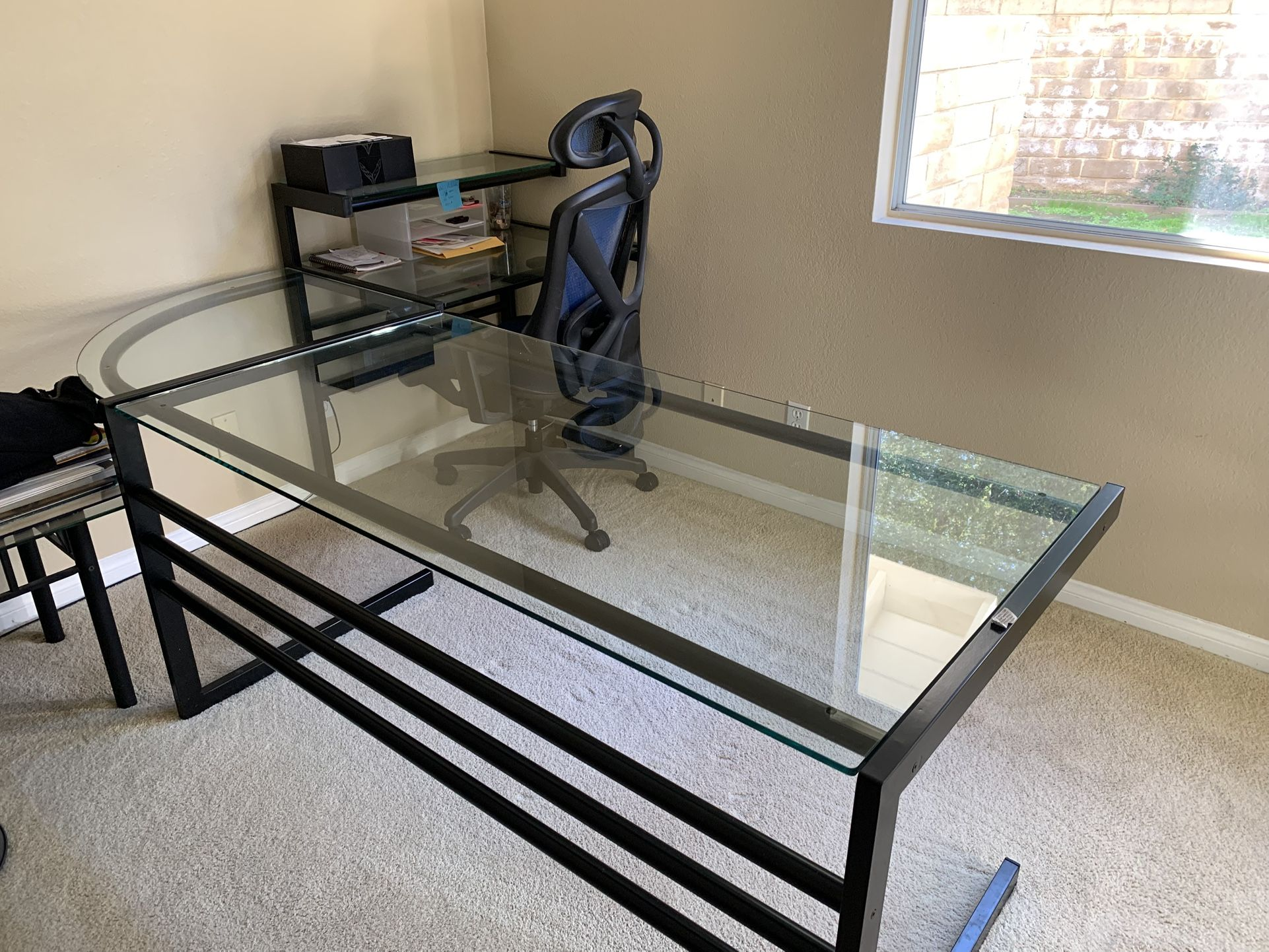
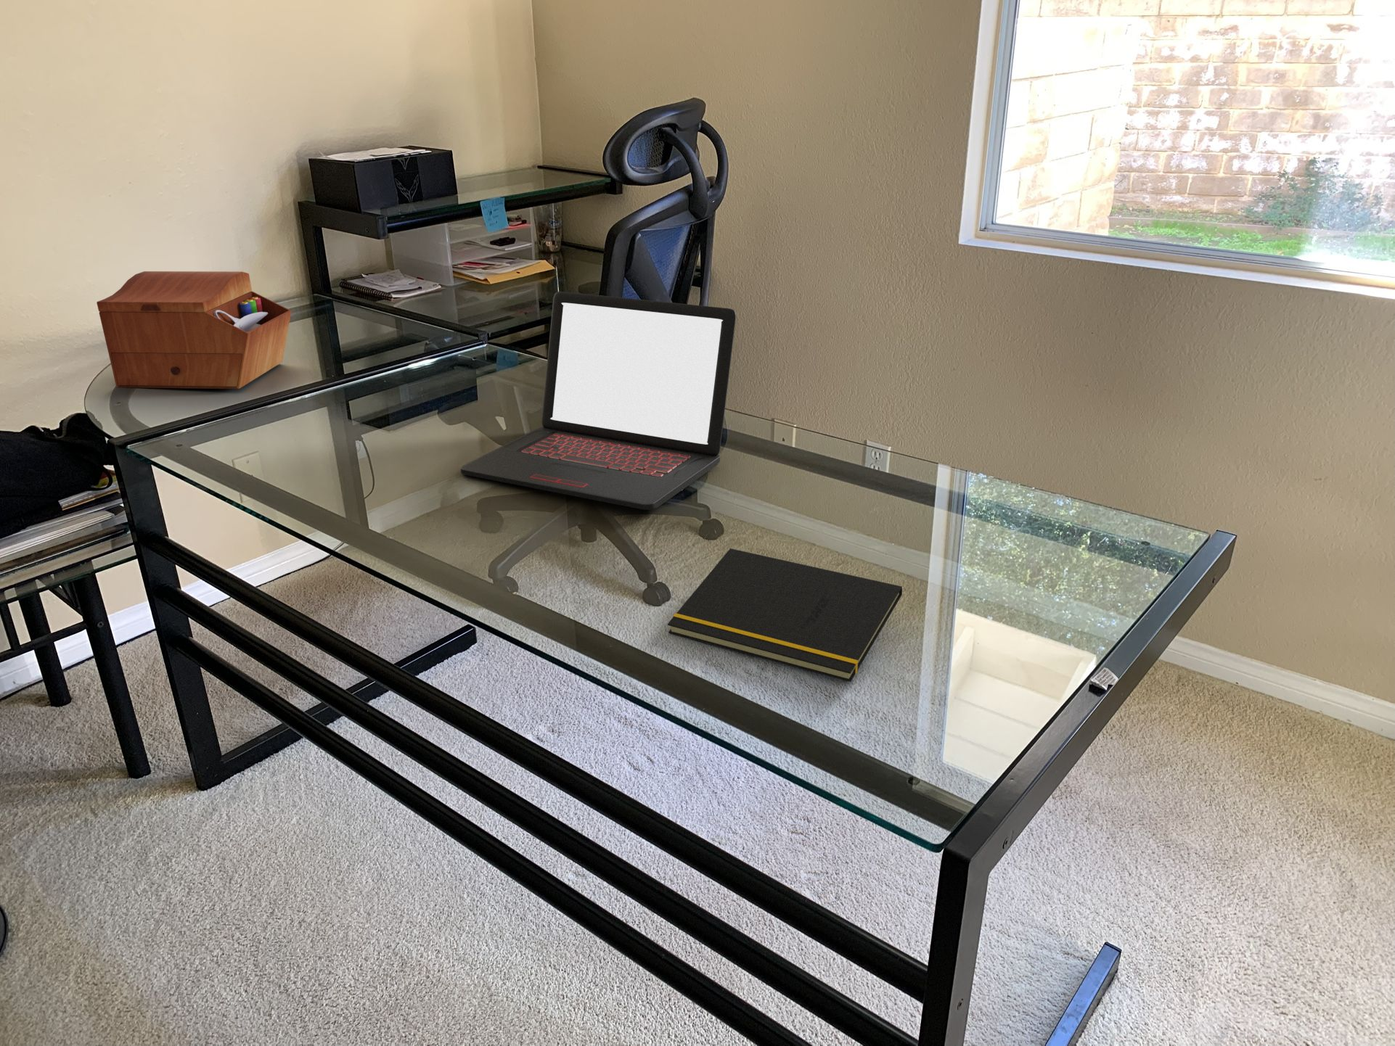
+ laptop (598, 392)
+ notepad (785, 610)
+ sewing box (200, 327)
